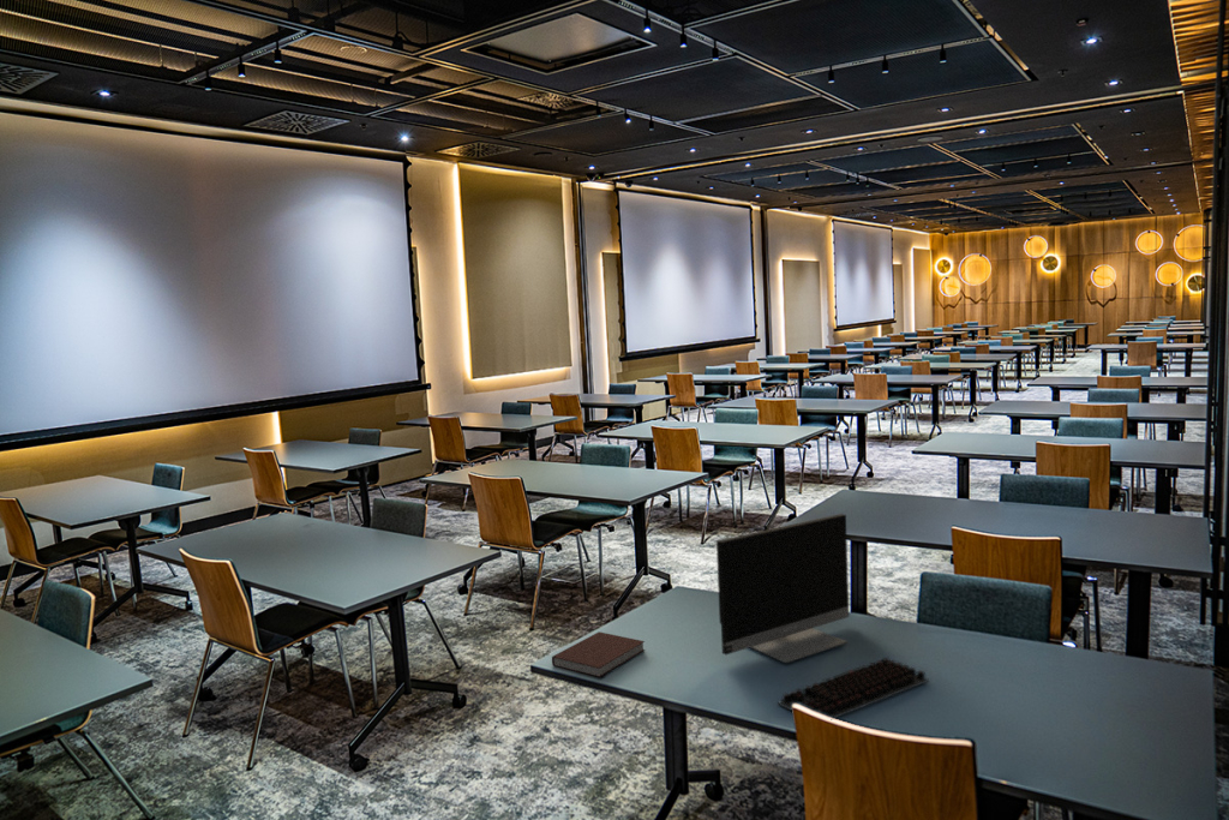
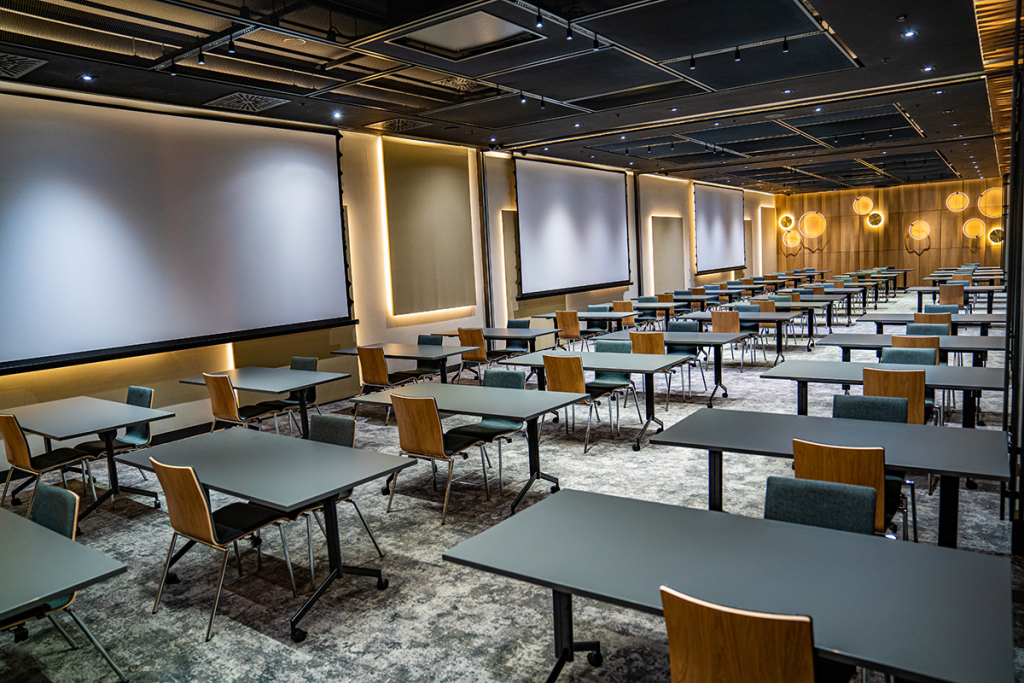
- notebook (599, 653)
- computer keyboard (855, 688)
- monitor (785, 585)
